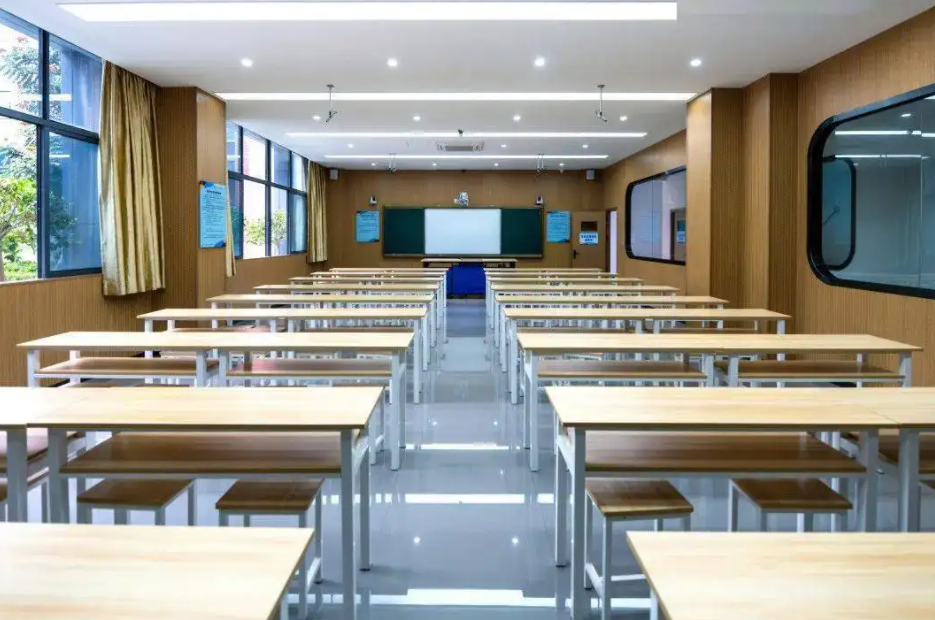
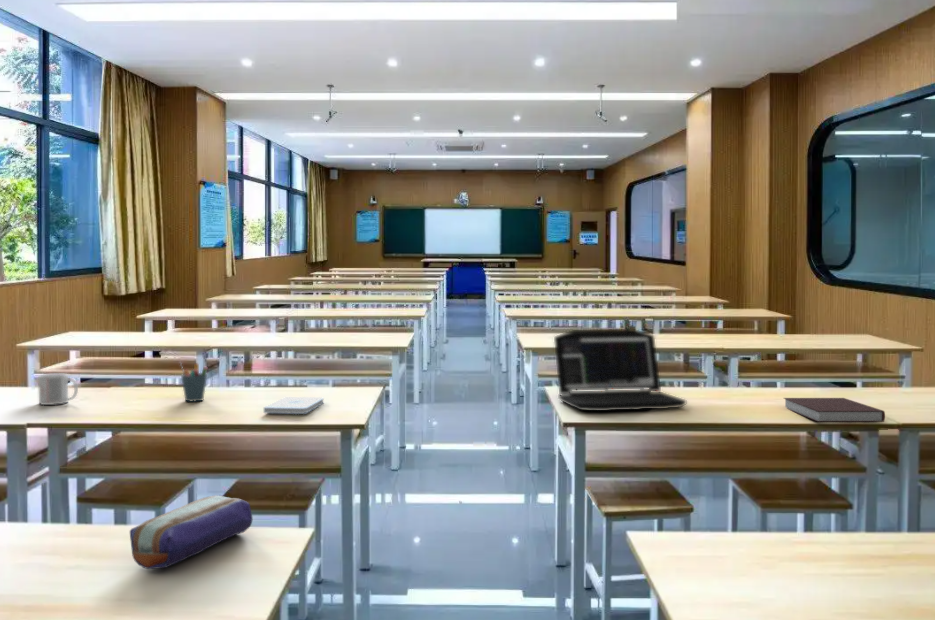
+ notepad (295, 404)
+ laptop (618, 367)
+ mug (59, 388)
+ pencil case (195, 528)
+ pen holder (194, 380)
+ notebook (831, 409)
